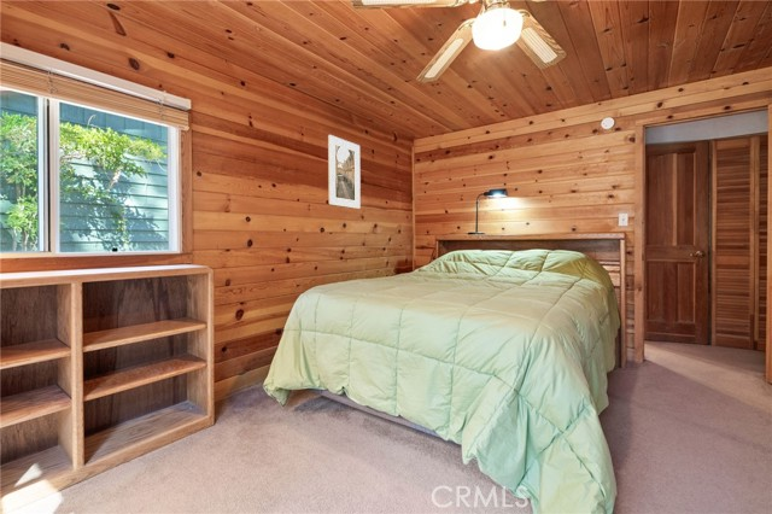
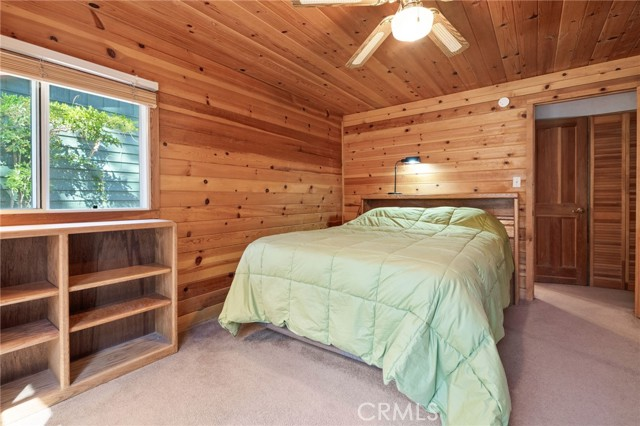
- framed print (345, 173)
